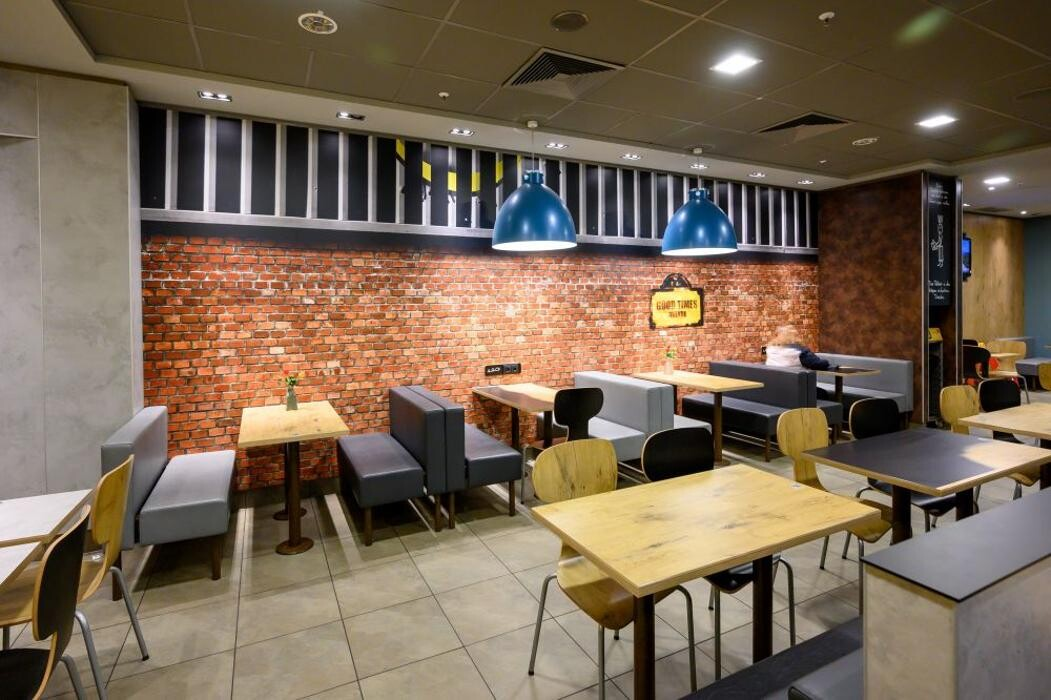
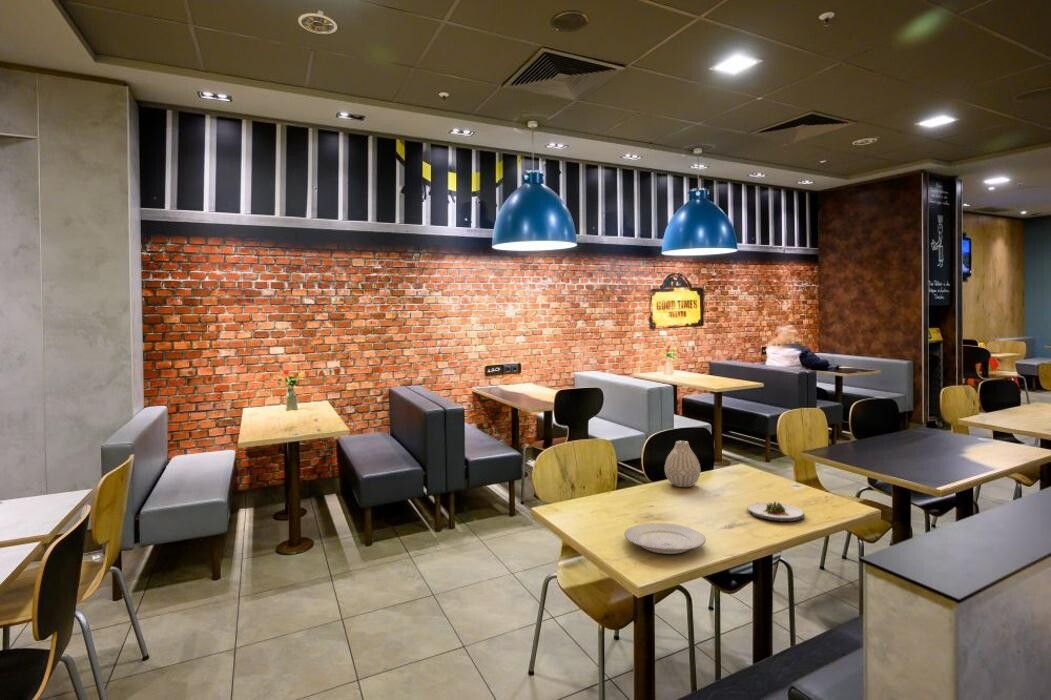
+ salad plate (775, 507)
+ plate (664, 539)
+ vase (682, 463)
